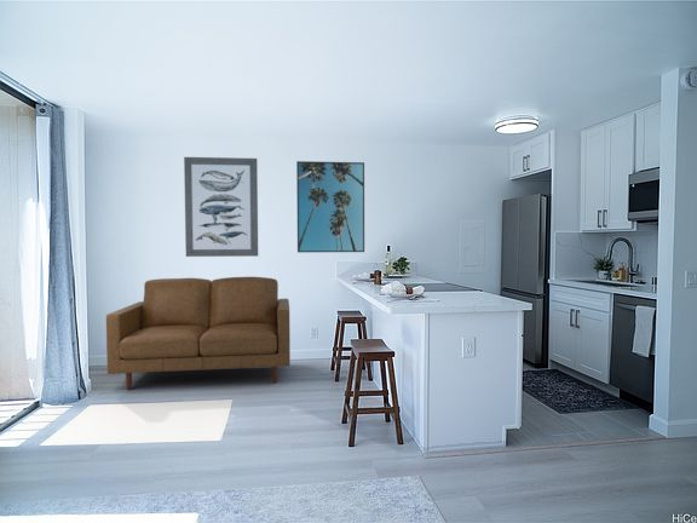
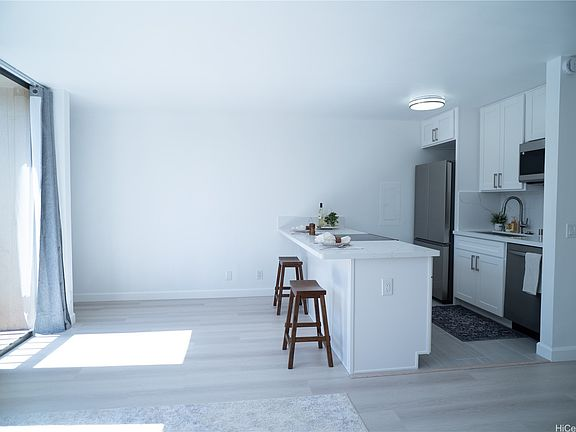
- sofa (208, 327)
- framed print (330, 207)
- wall art (221, 207)
